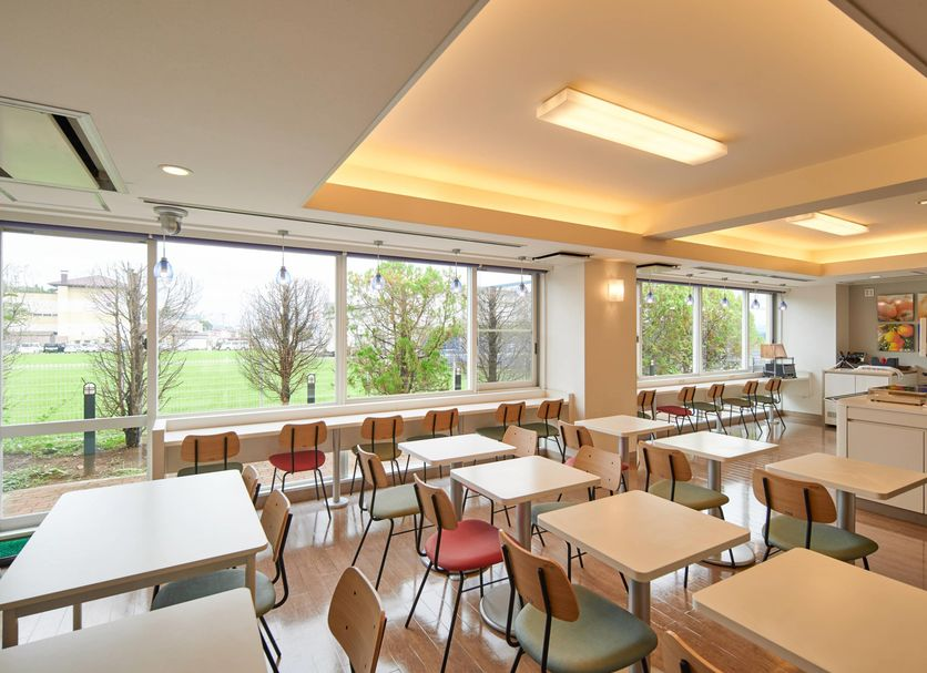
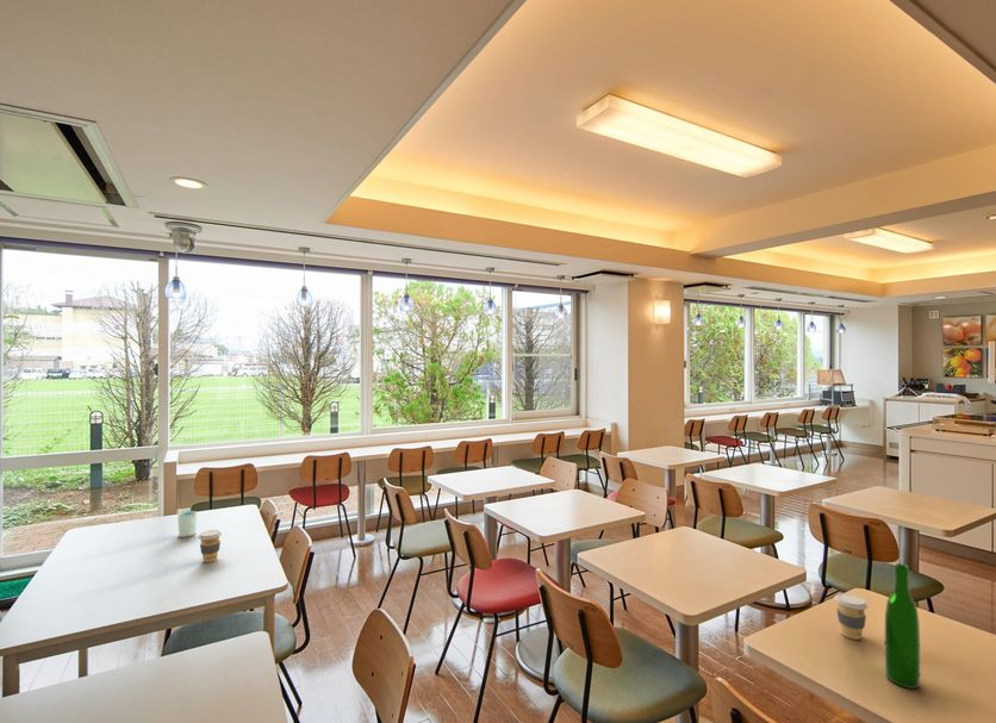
+ cup (187, 522)
+ coffee cup (210, 546)
+ coffee cup (851, 616)
+ wine bottle (902, 623)
